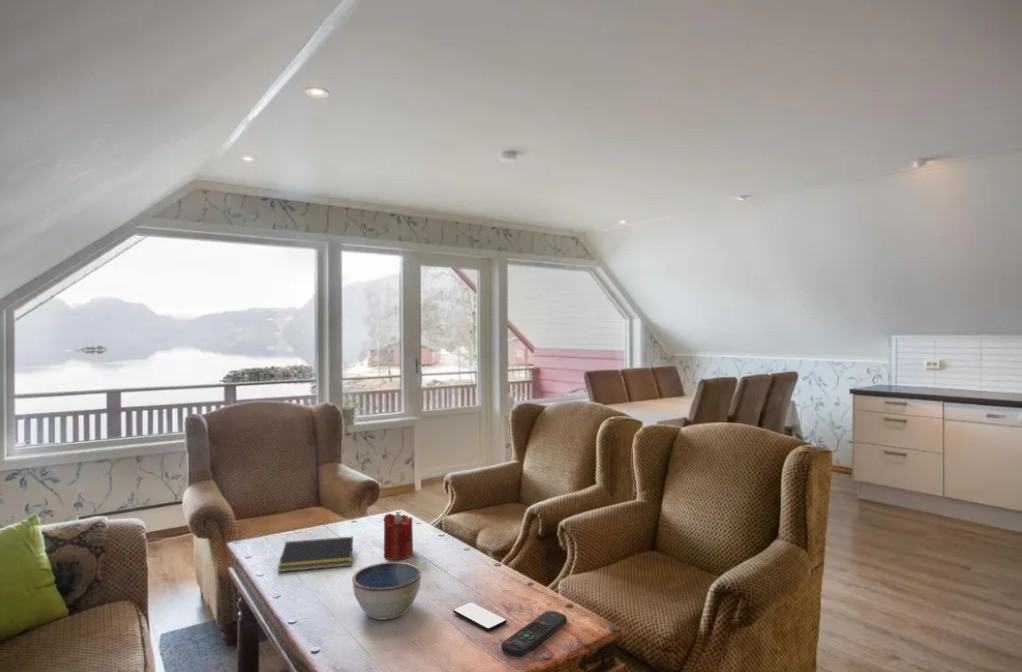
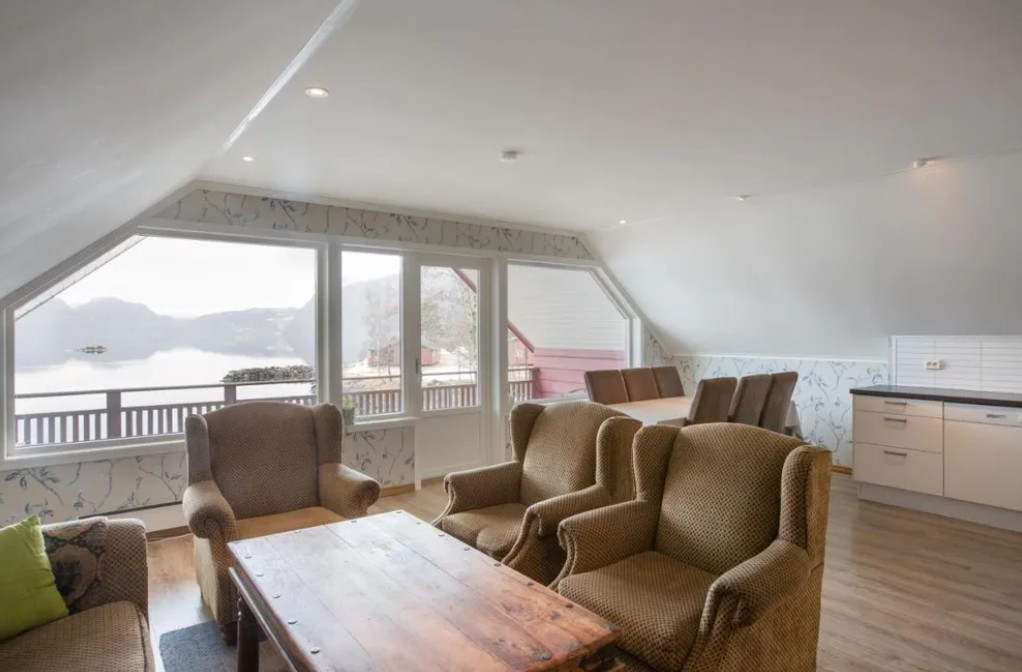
- remote control (535, 632)
- bowl (387, 592)
- smartphone (479, 616)
- candle (398, 533)
- notepad (317, 553)
